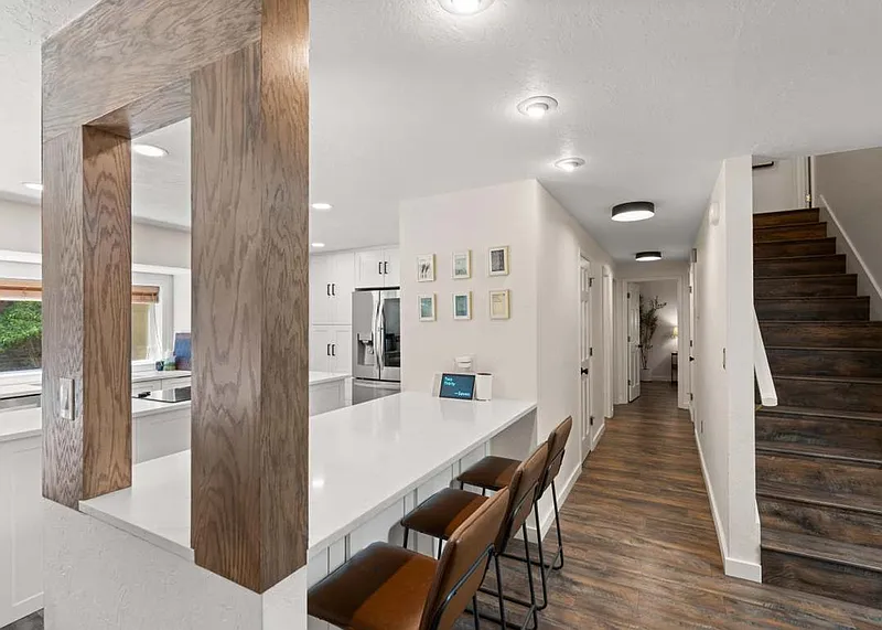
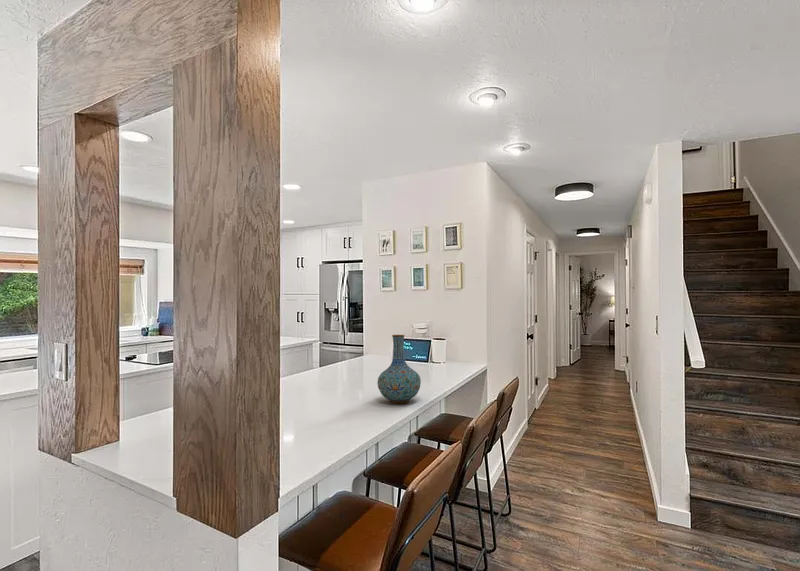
+ vase (398, 368)
